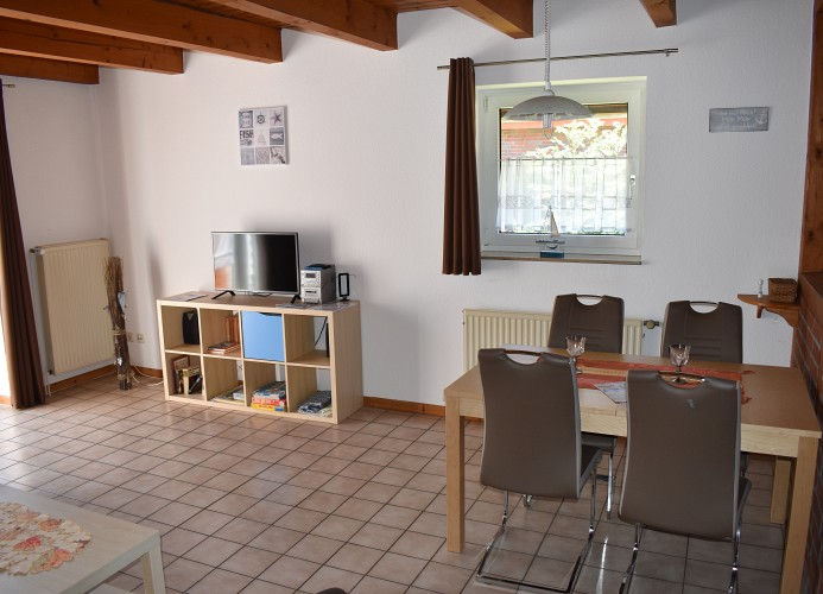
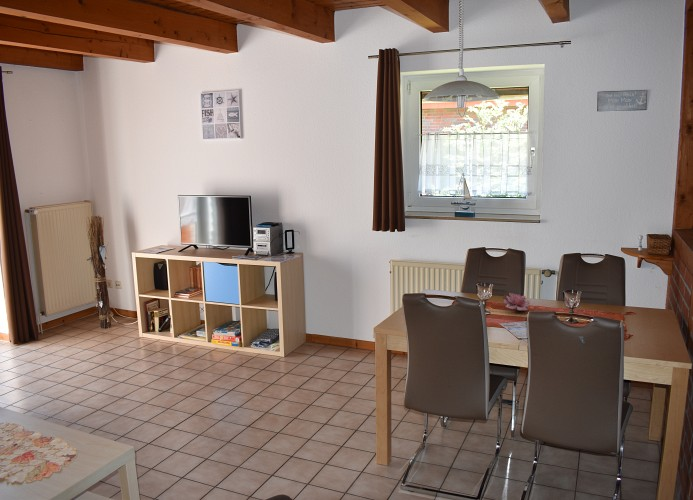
+ flower (516, 302)
